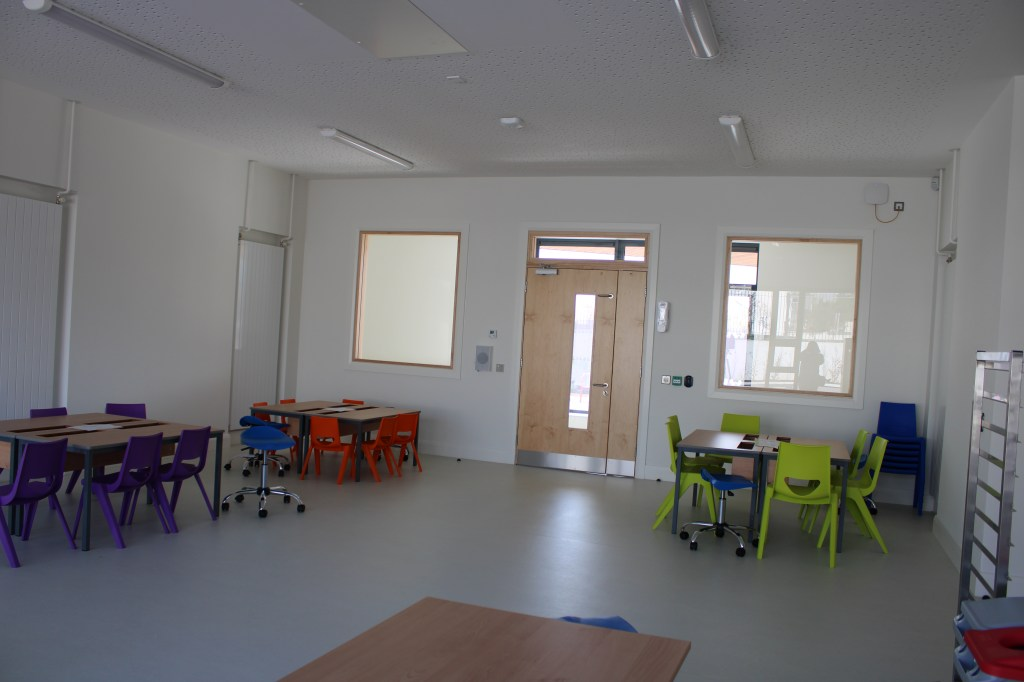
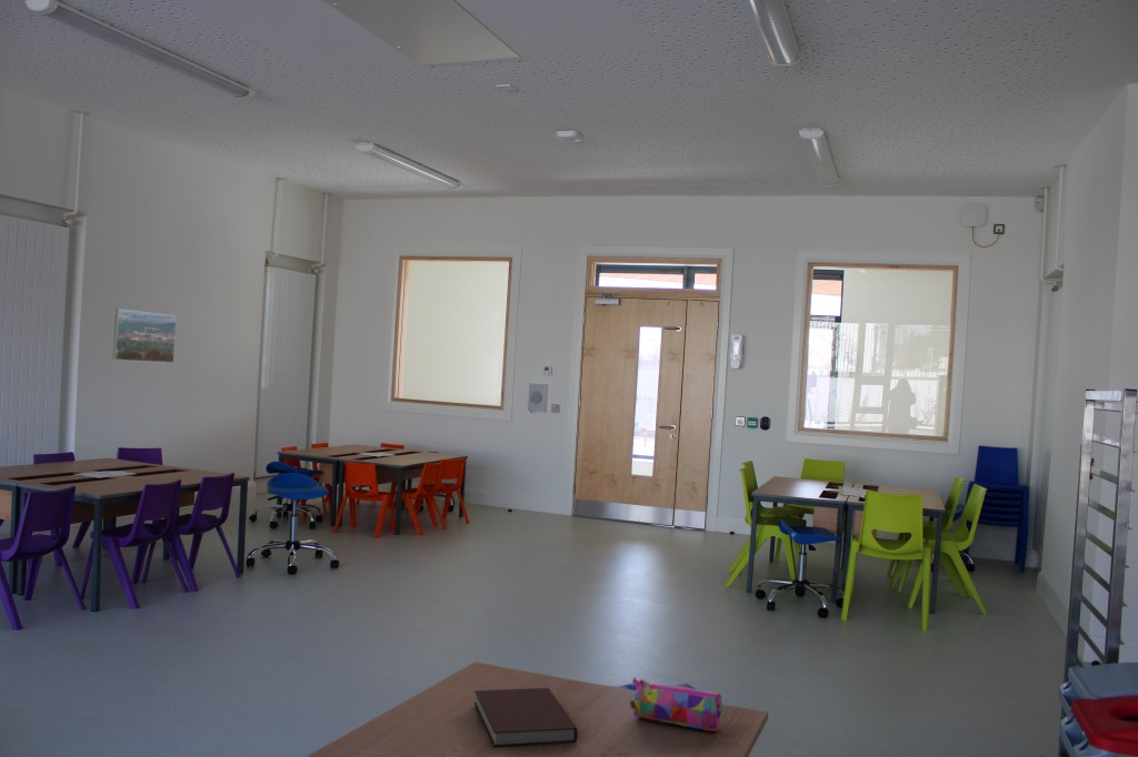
+ pencil case (676, 704)
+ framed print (146, 336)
+ notebook (522, 715)
